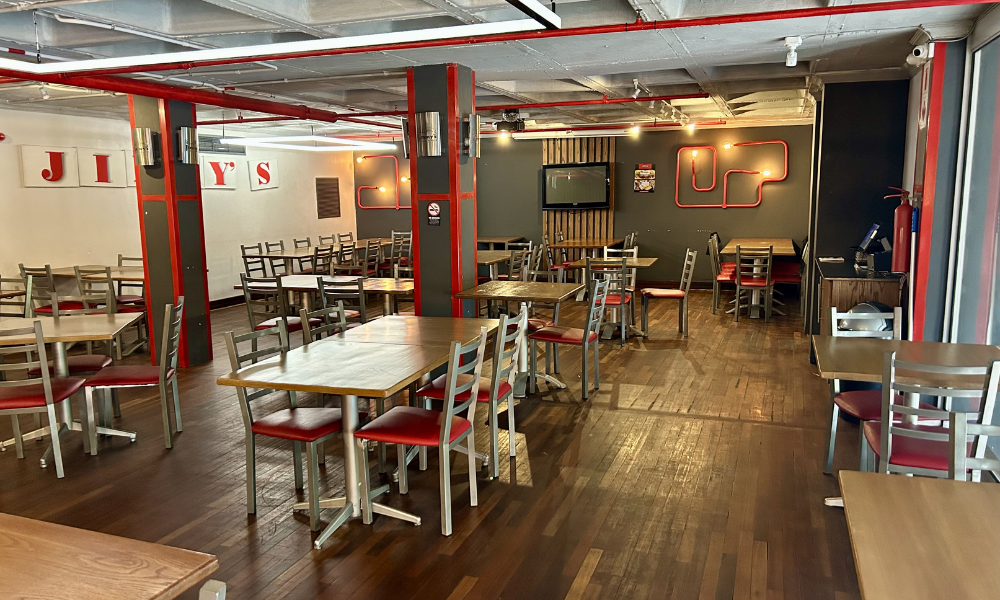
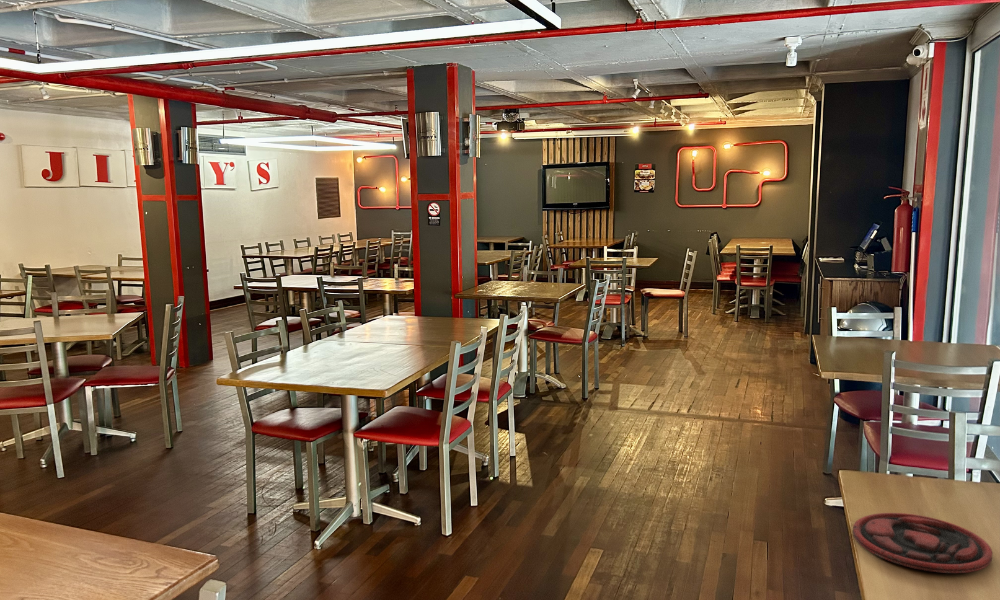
+ plate (919, 539)
